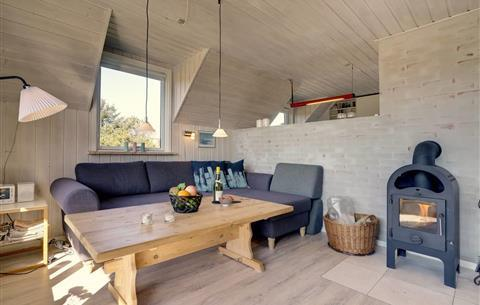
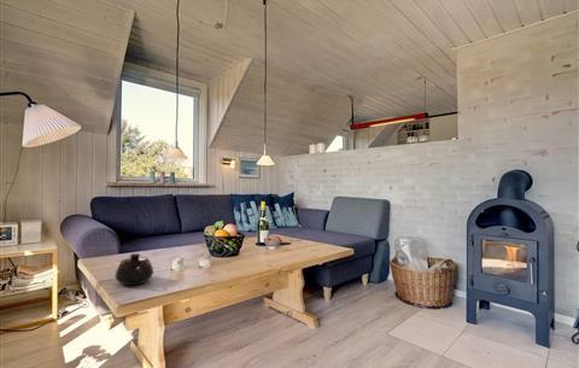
+ teapot (134, 267)
